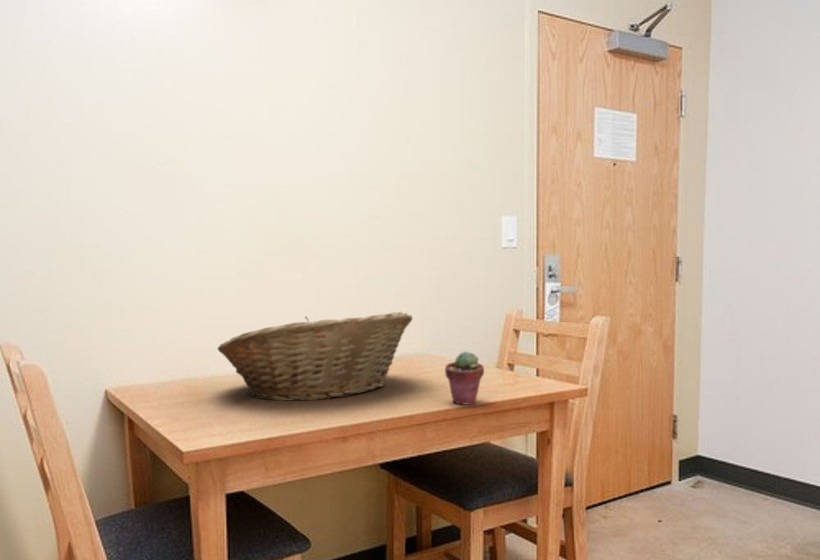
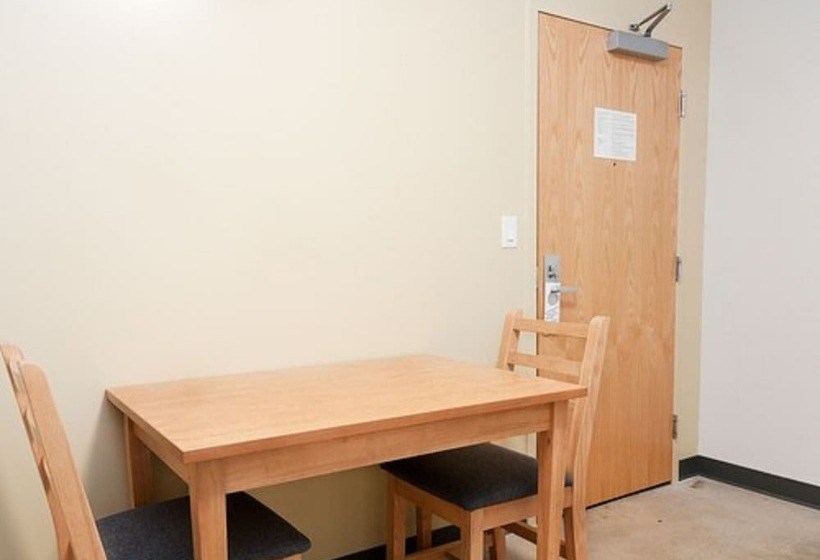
- fruit basket (319, 349)
- potted succulent (464, 376)
